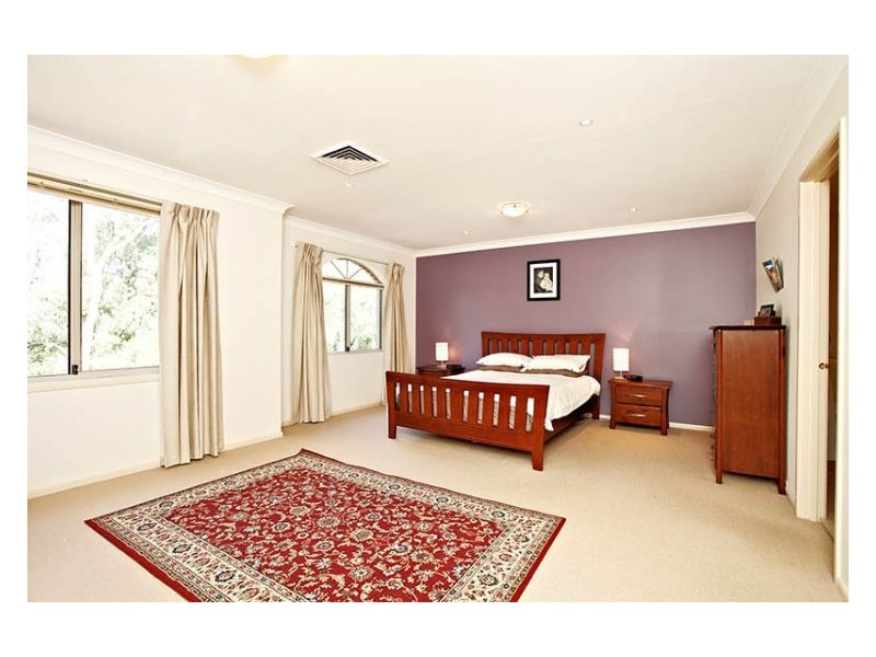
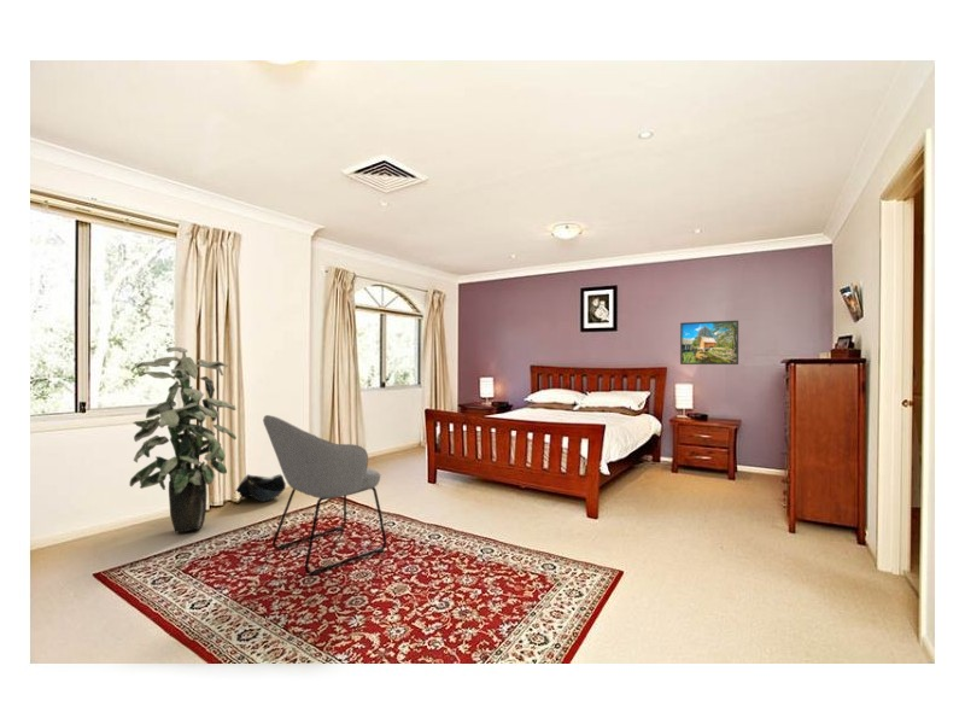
+ indoor plant (182, 438)
+ chair (321, 481)
+ bag (262, 484)
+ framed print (708, 343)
